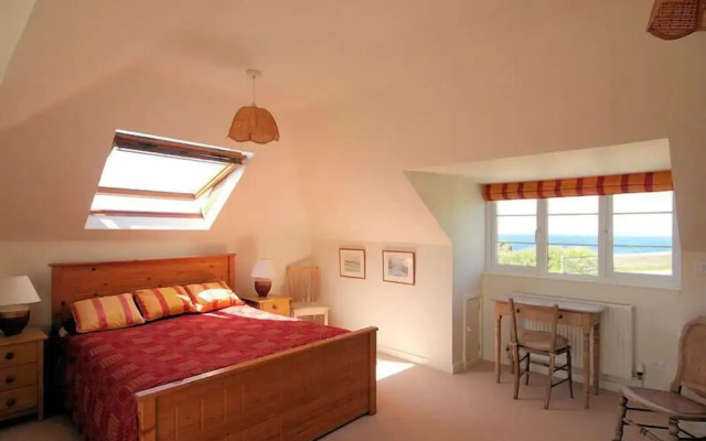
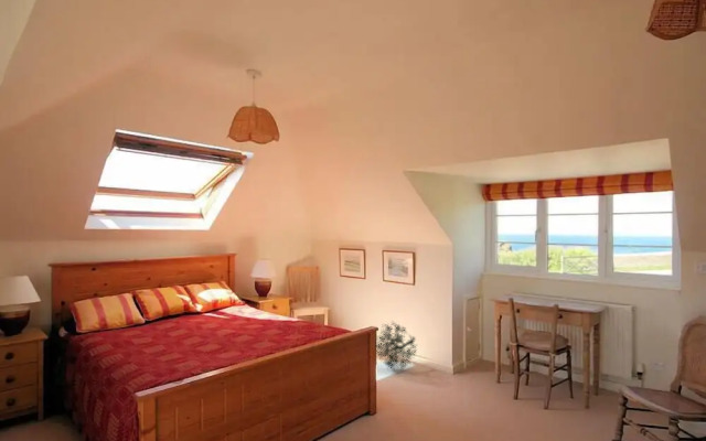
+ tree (396, 344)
